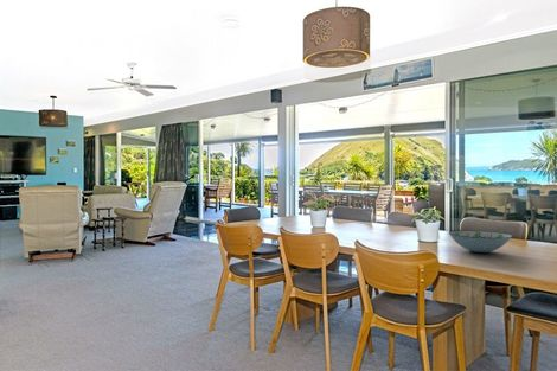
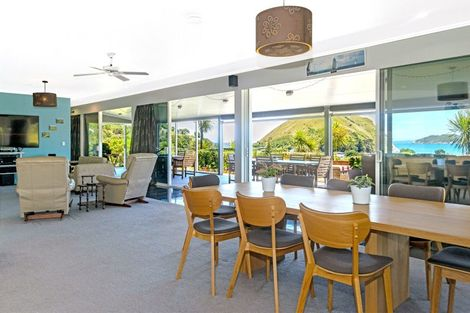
- decorative bowl (479, 242)
